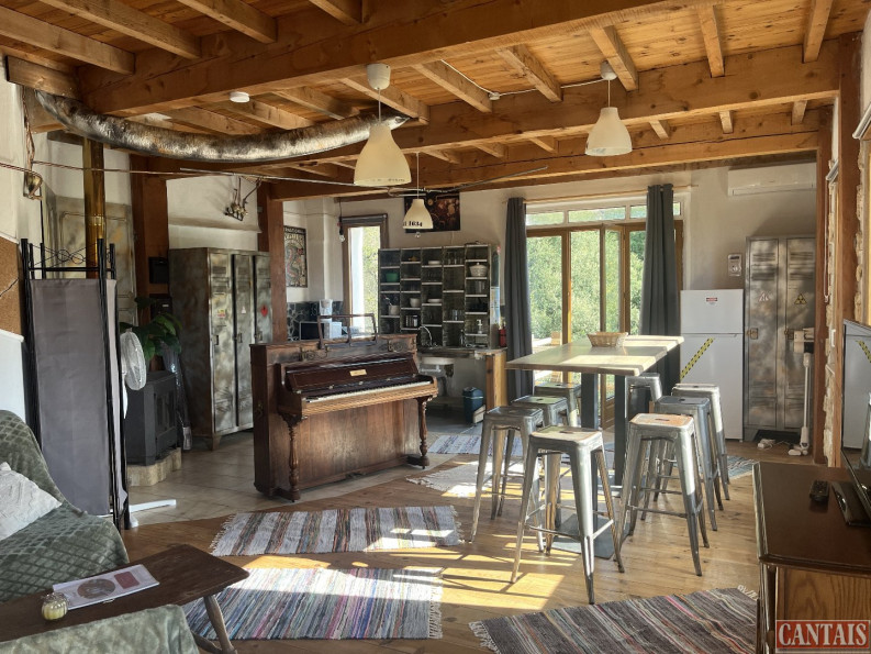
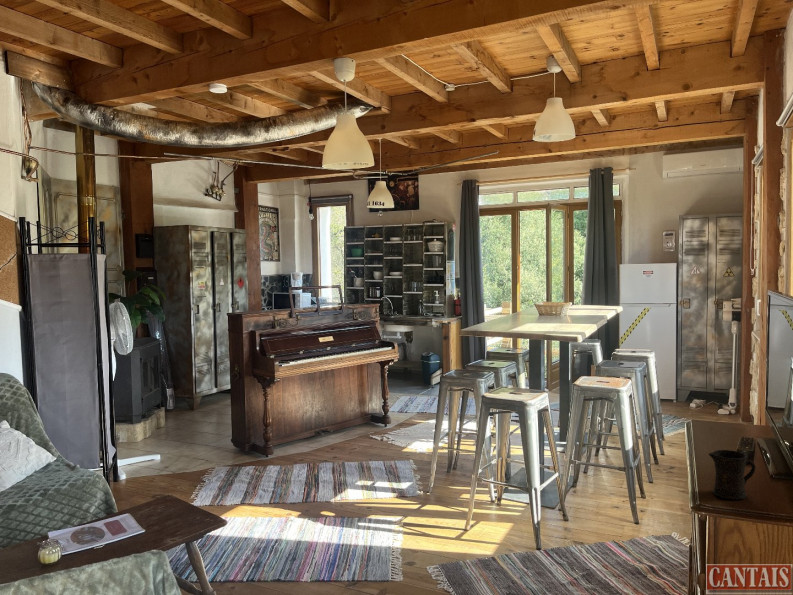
+ mug (731, 474)
